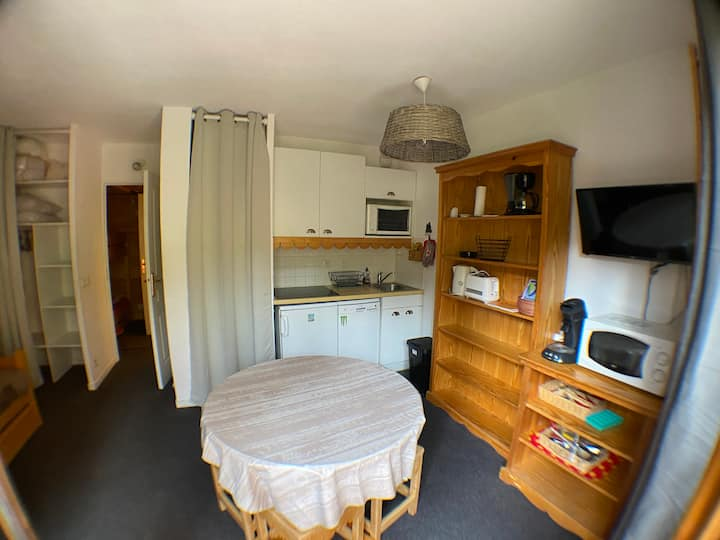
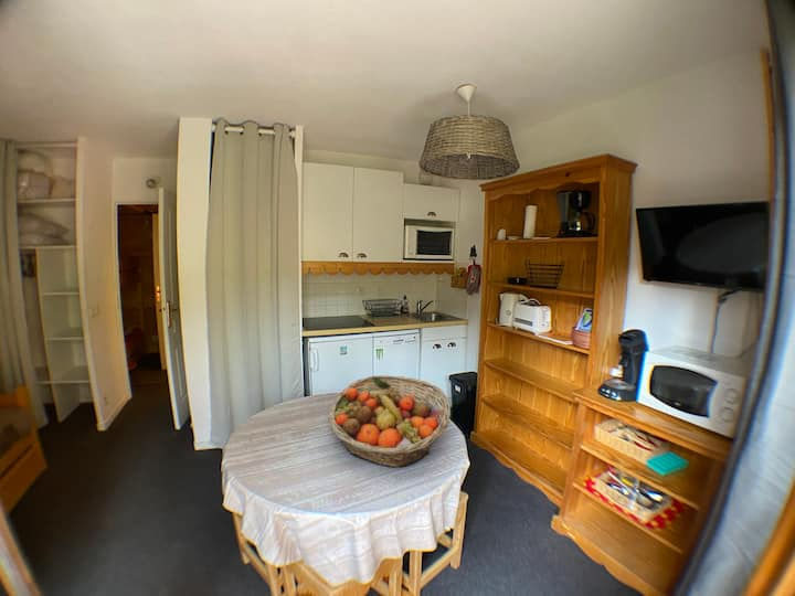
+ fruit basket (388, 416)
